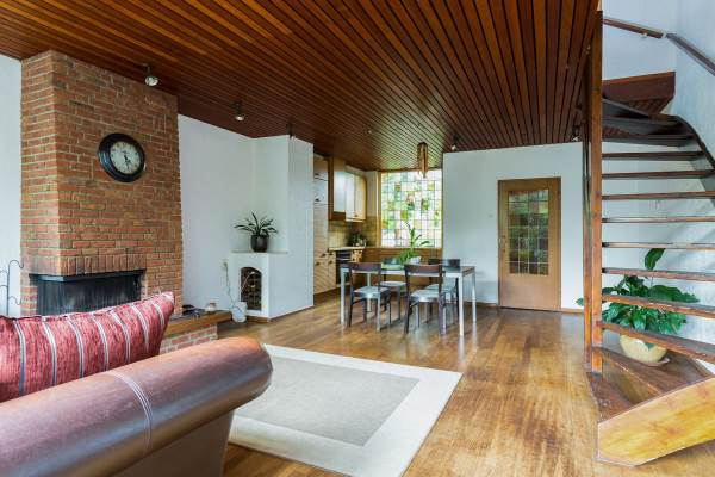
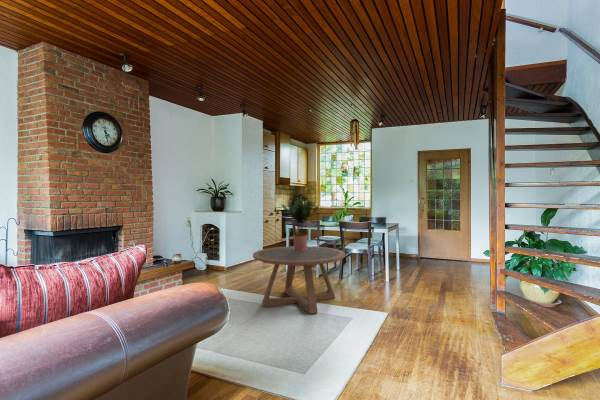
+ coffee table (304, 274)
+ potted plant (302, 224)
